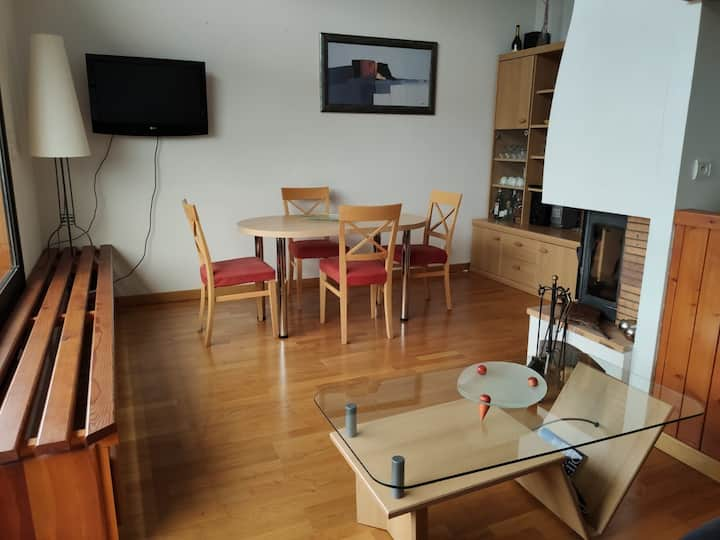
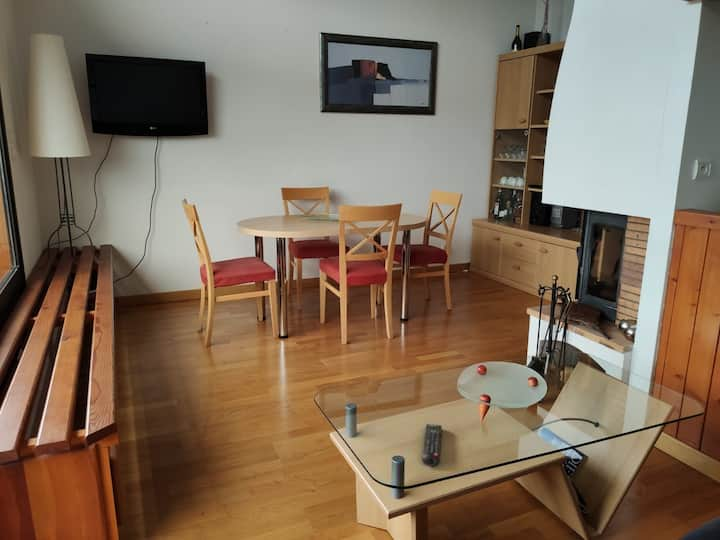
+ remote control (432, 442)
